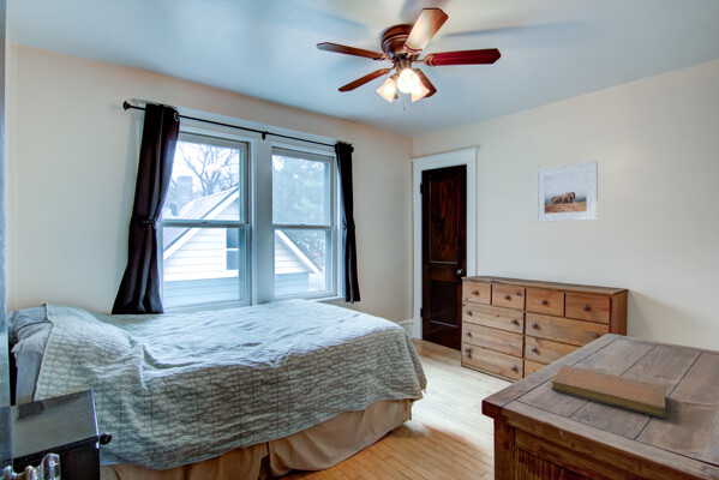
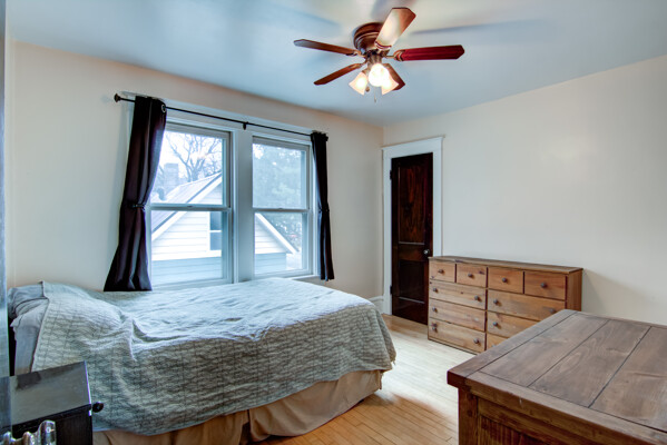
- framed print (564, 193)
- notebook (606, 386)
